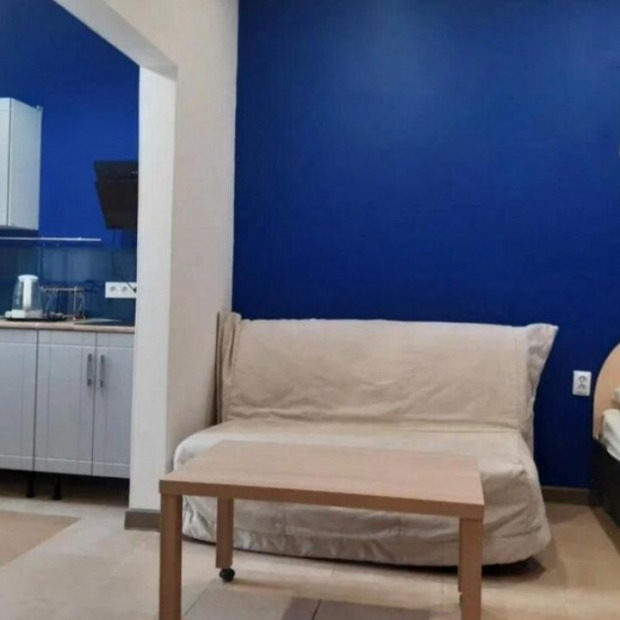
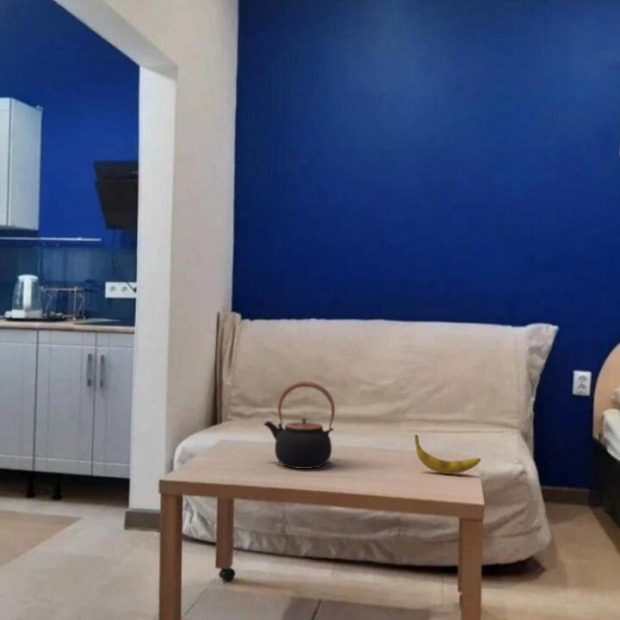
+ teapot (298, 422)
+ banana (444, 460)
